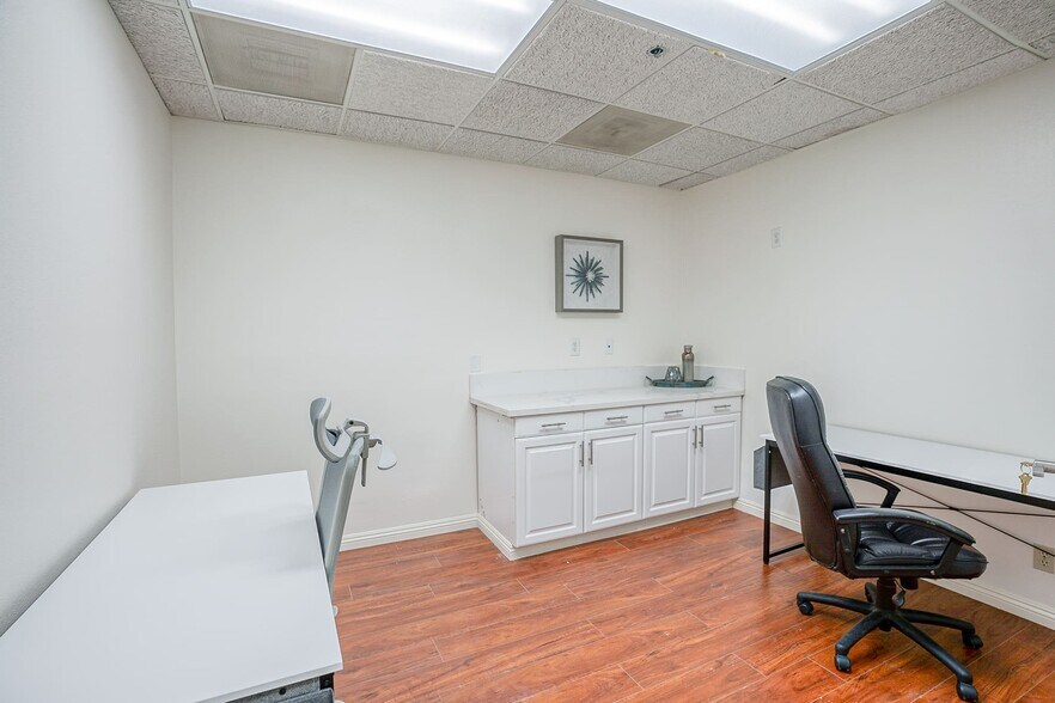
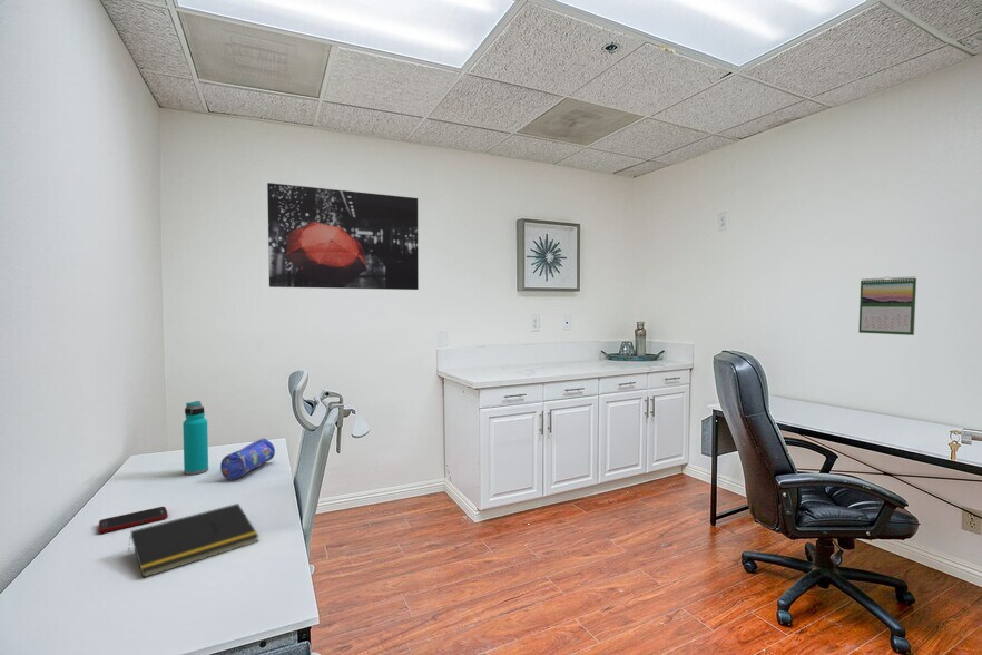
+ notepad (196, 536)
+ calendar (886, 305)
+ cell phone (134, 519)
+ wall art (347, 239)
+ water bottle (195, 436)
+ pencil case (249, 457)
